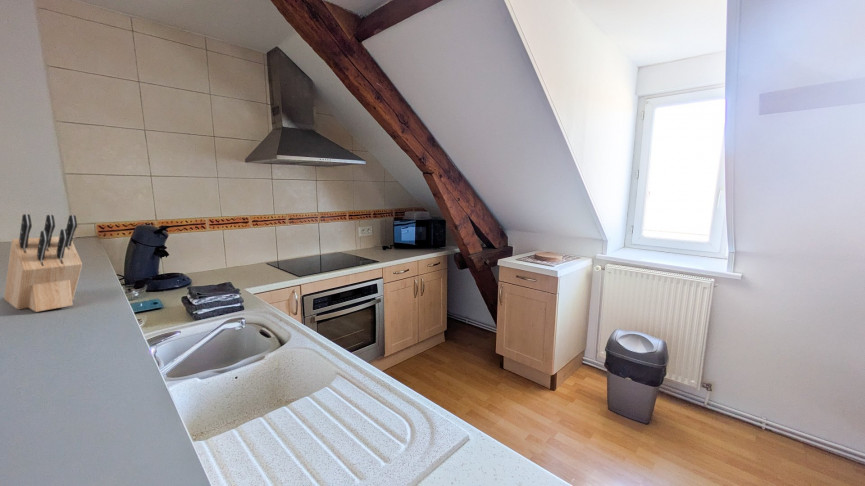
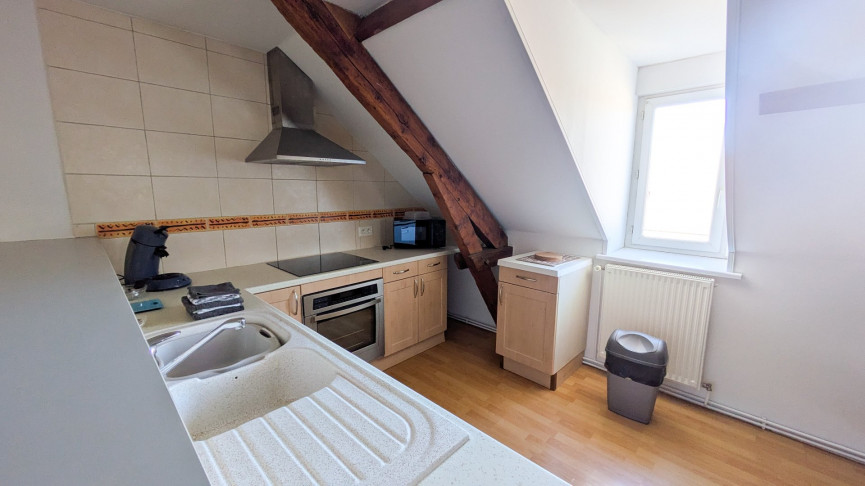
- knife block (41, 259)
